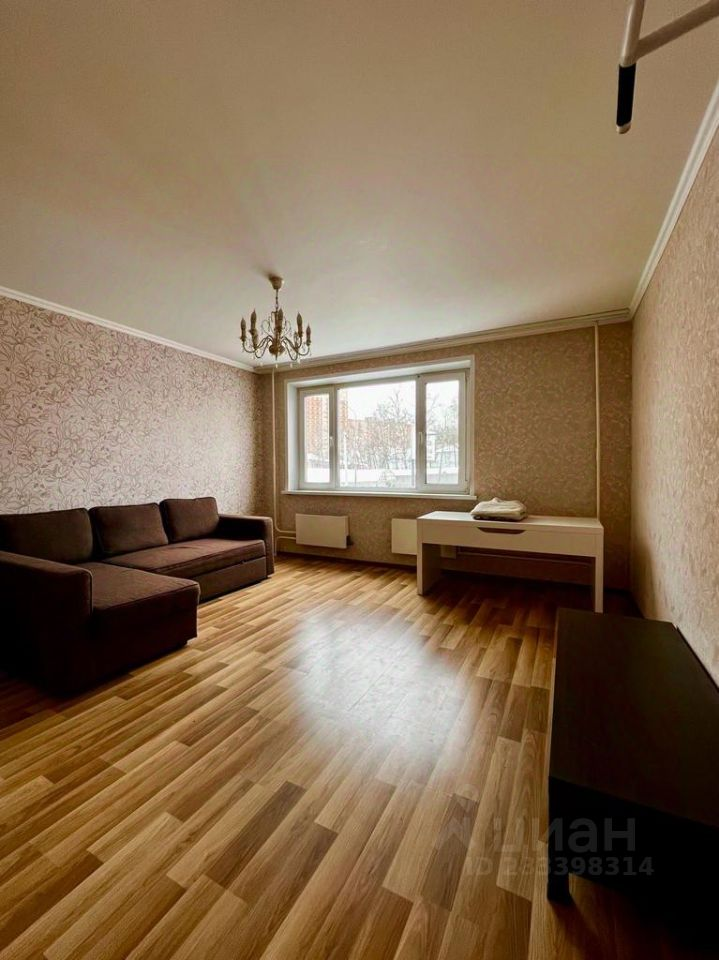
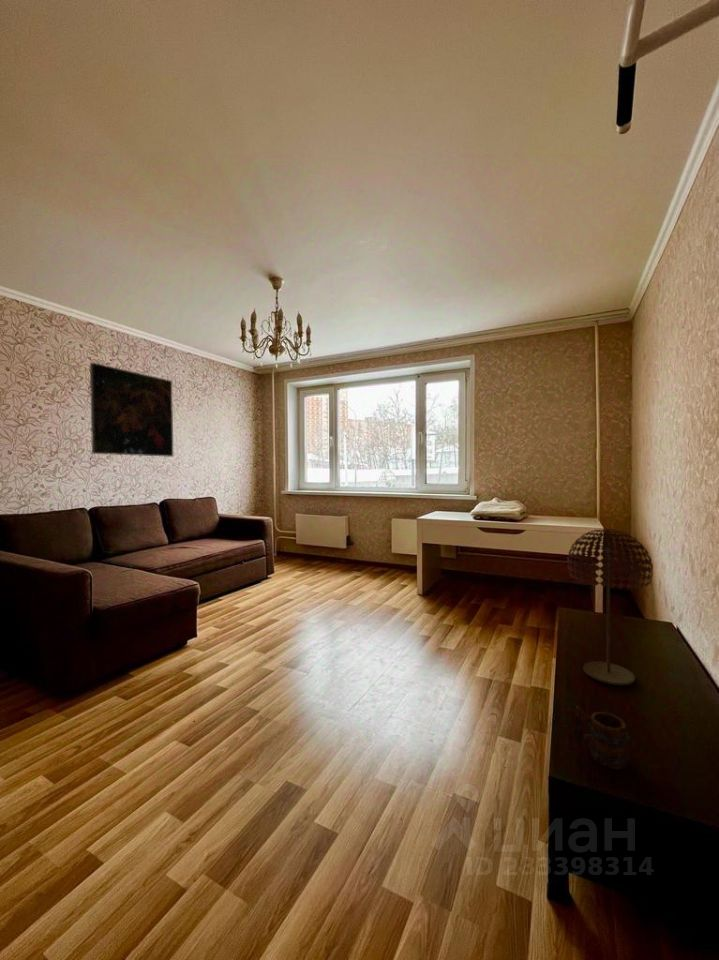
+ mug (600, 734)
+ table lamp (608, 602)
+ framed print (135, 413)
